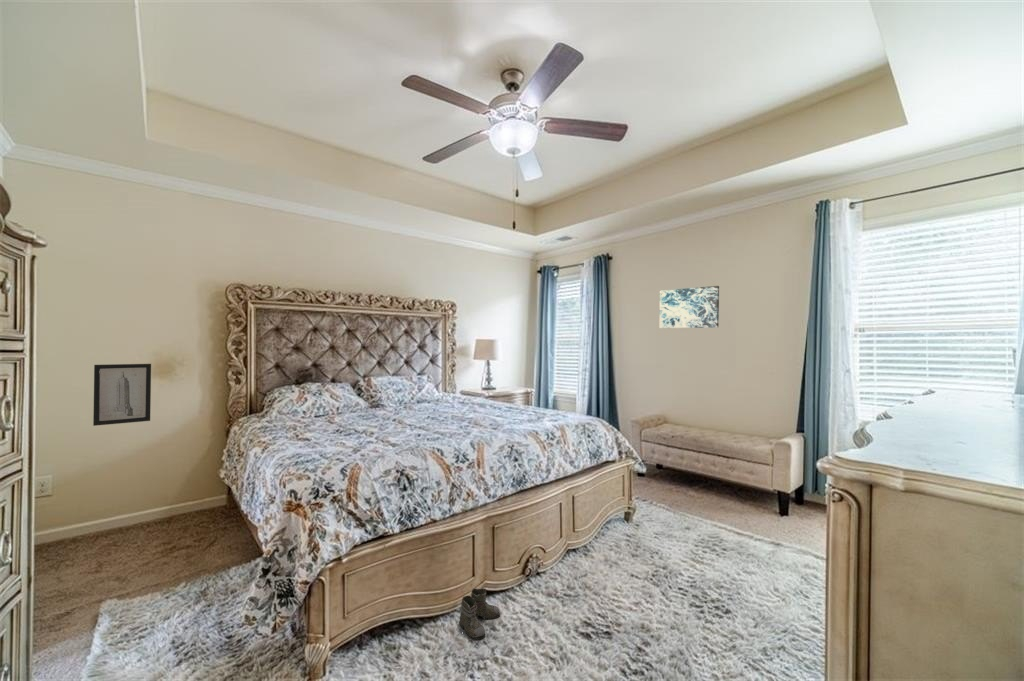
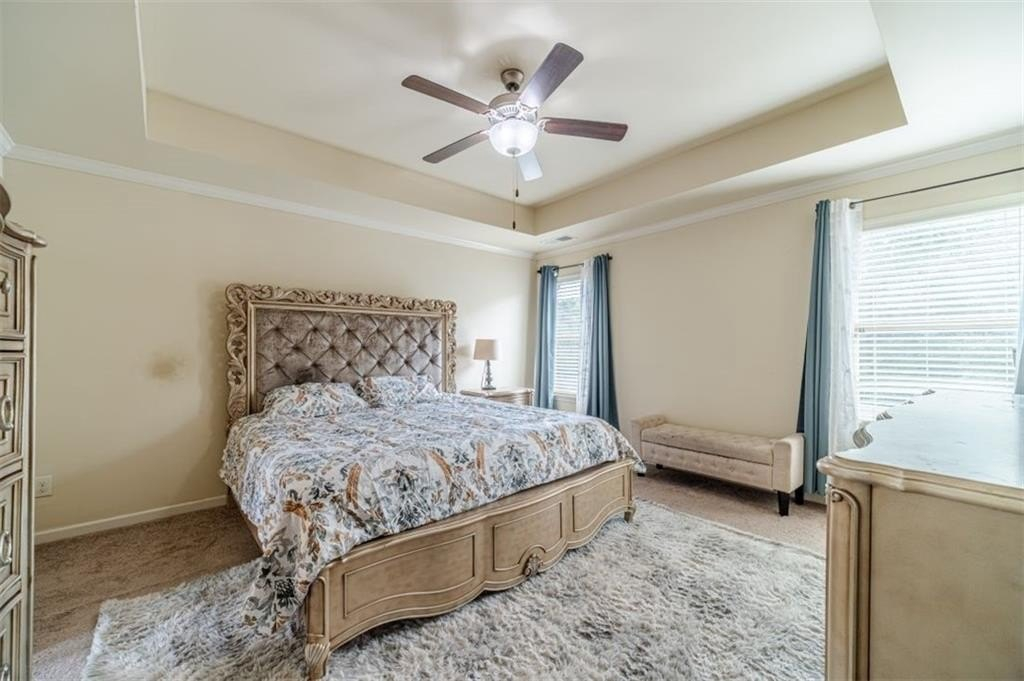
- boots (478, 610)
- wall art (687, 308)
- wall art (123, 393)
